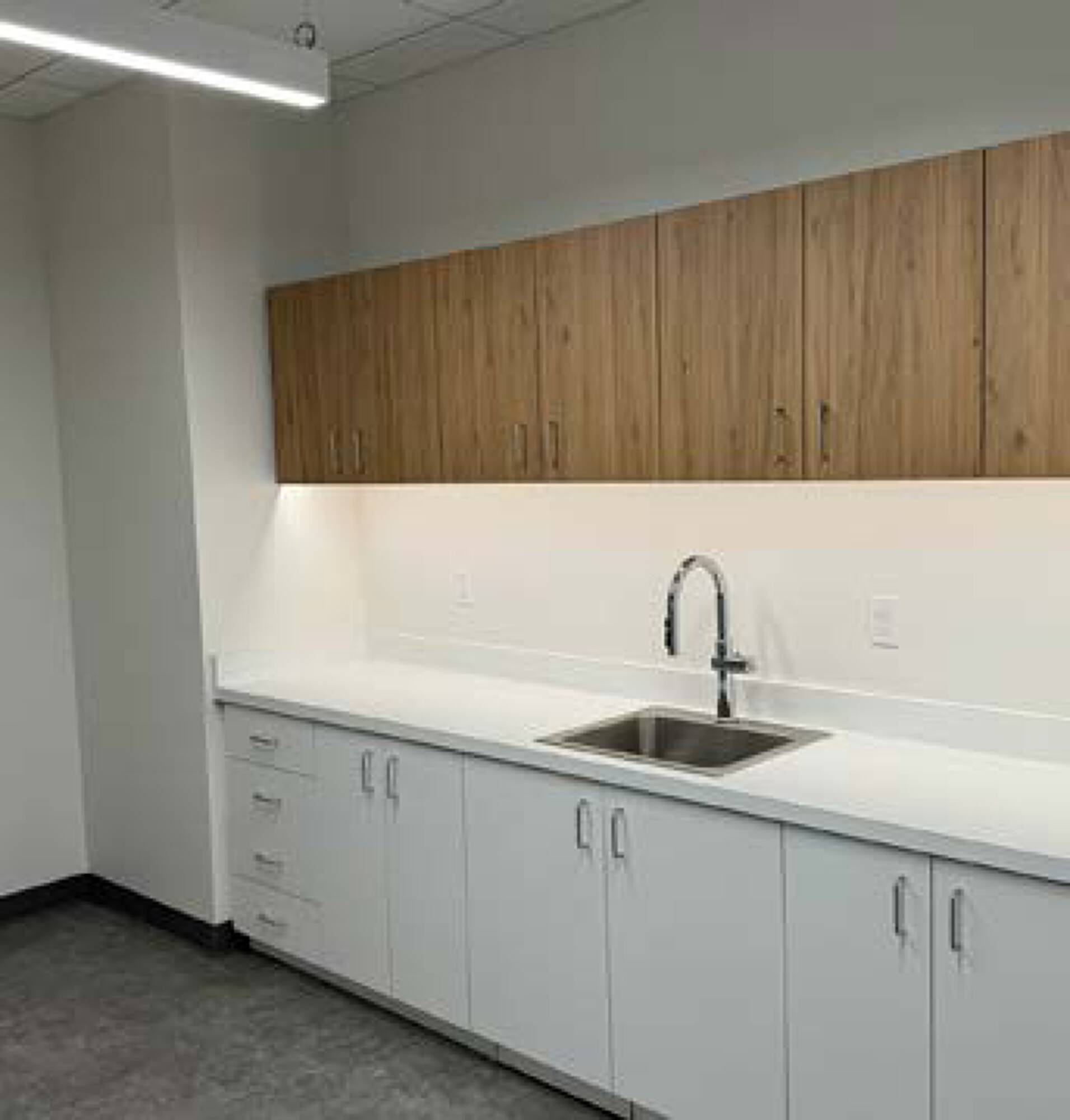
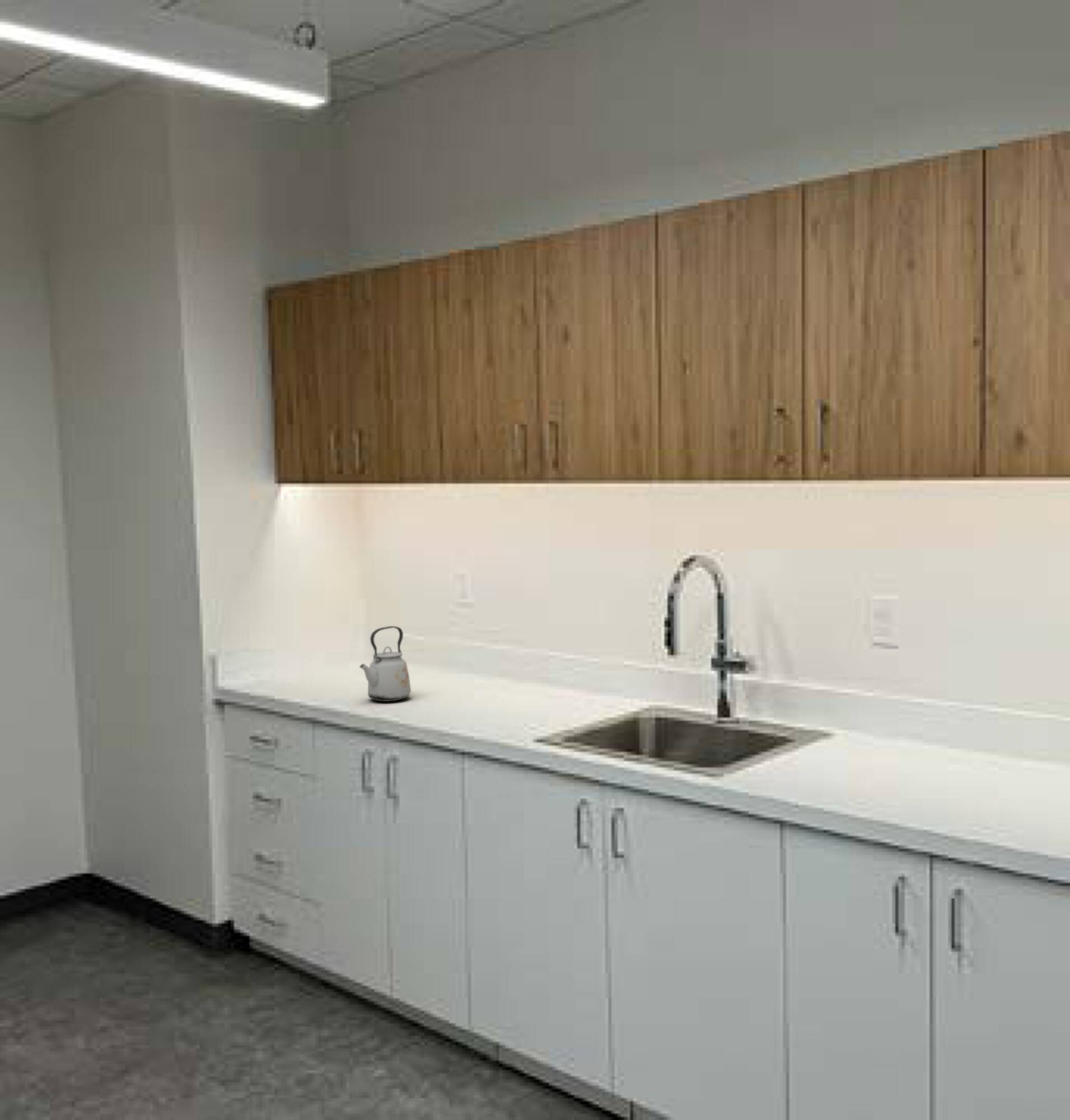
+ kettle (382, 664)
